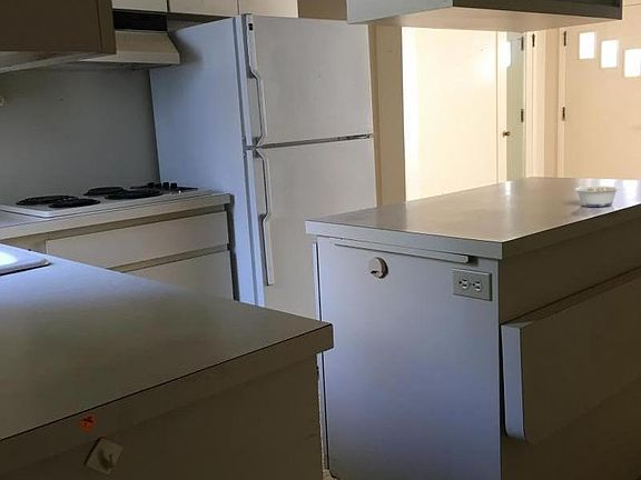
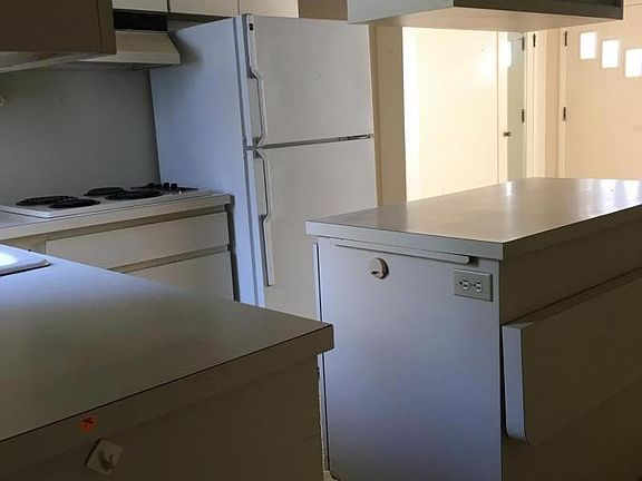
- legume (595, 194)
